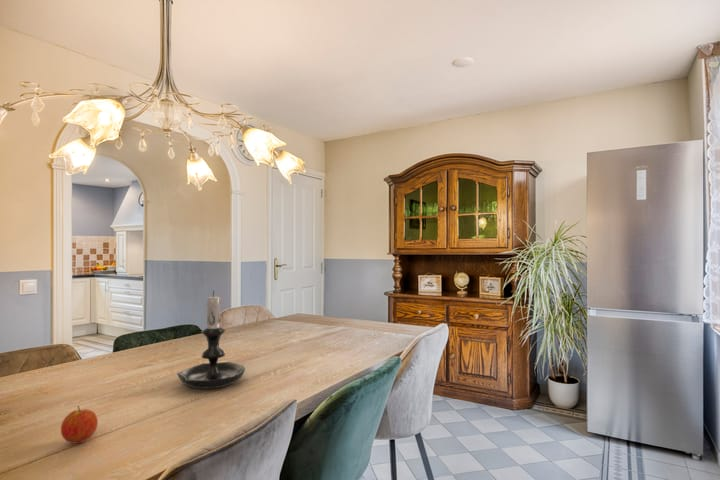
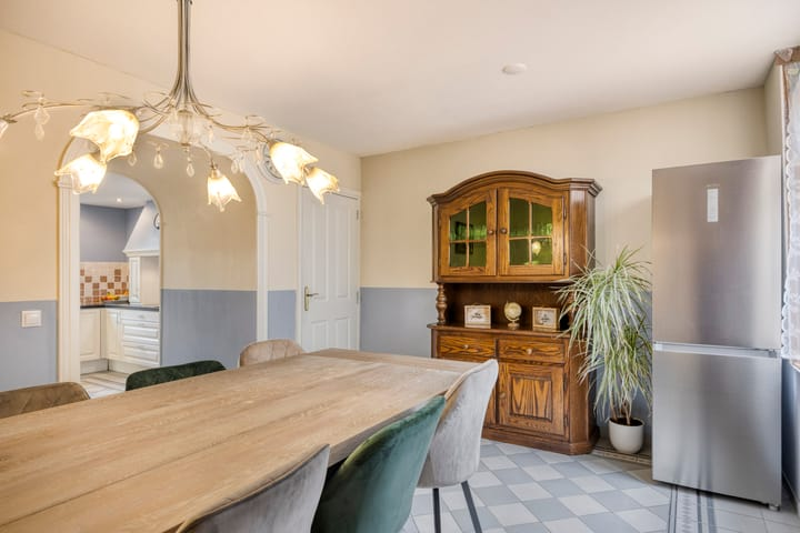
- fruit (79, 423)
- candle holder (212, 336)
